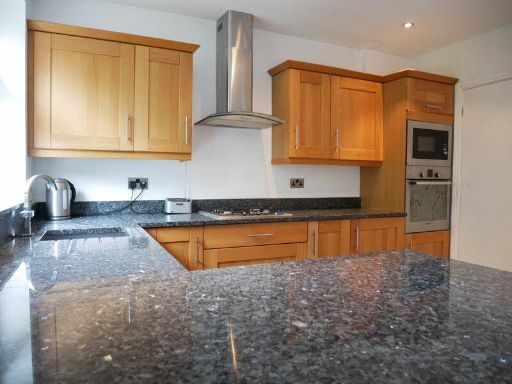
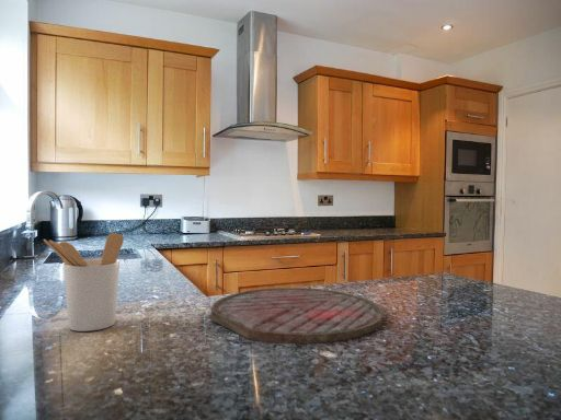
+ cutting board (296, 310)
+ utensil holder (82, 280)
